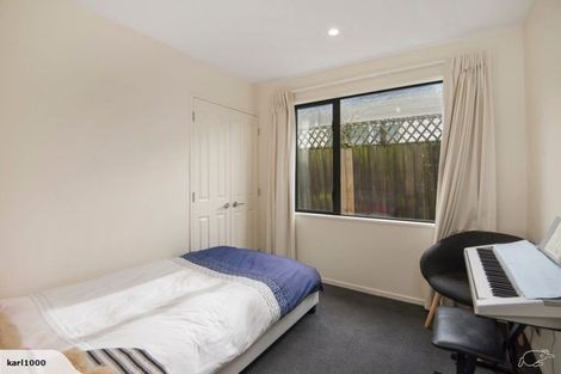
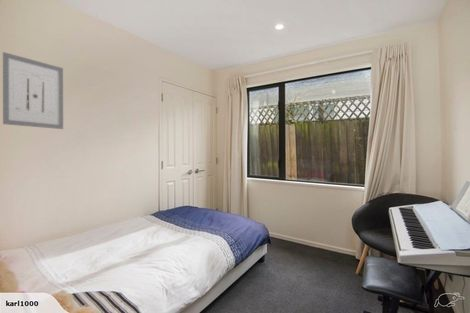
+ wall art (35, 93)
